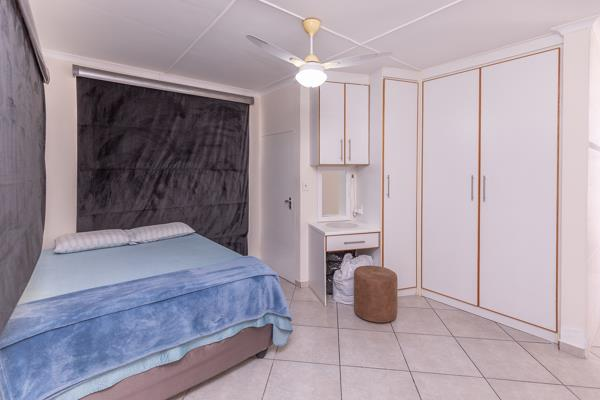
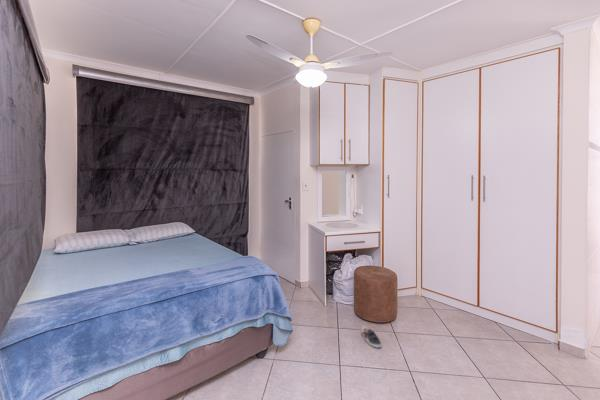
+ sneaker (370, 336)
